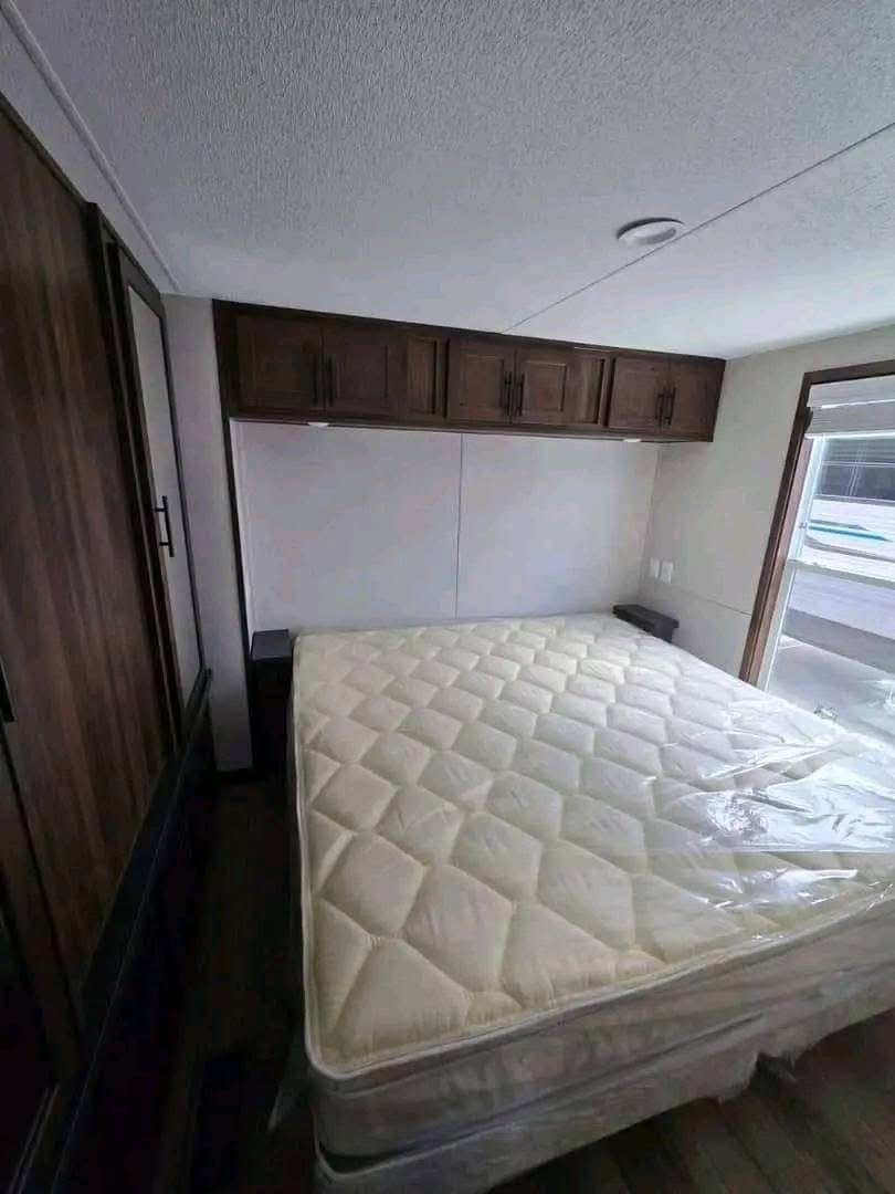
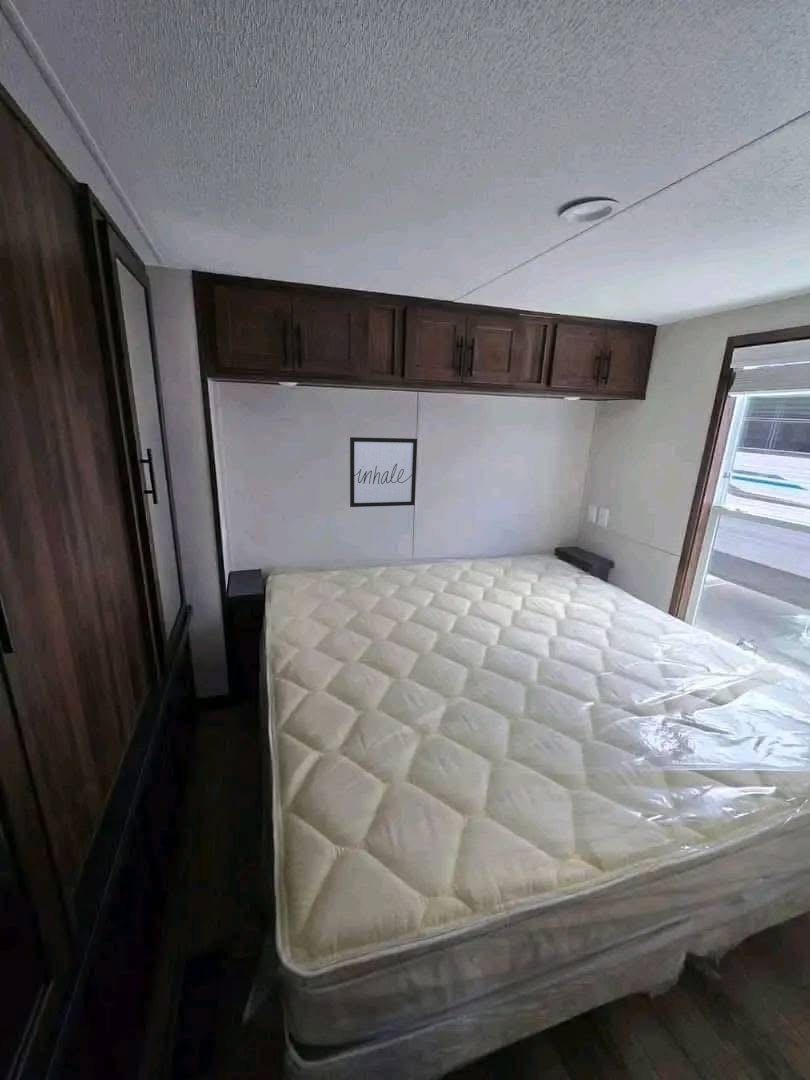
+ wall art (383, 472)
